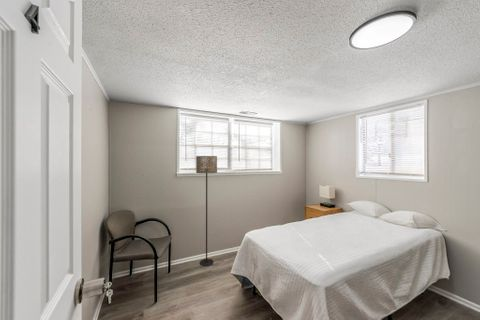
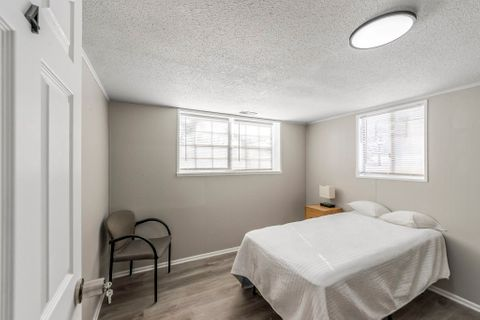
- floor lamp (206, 209)
